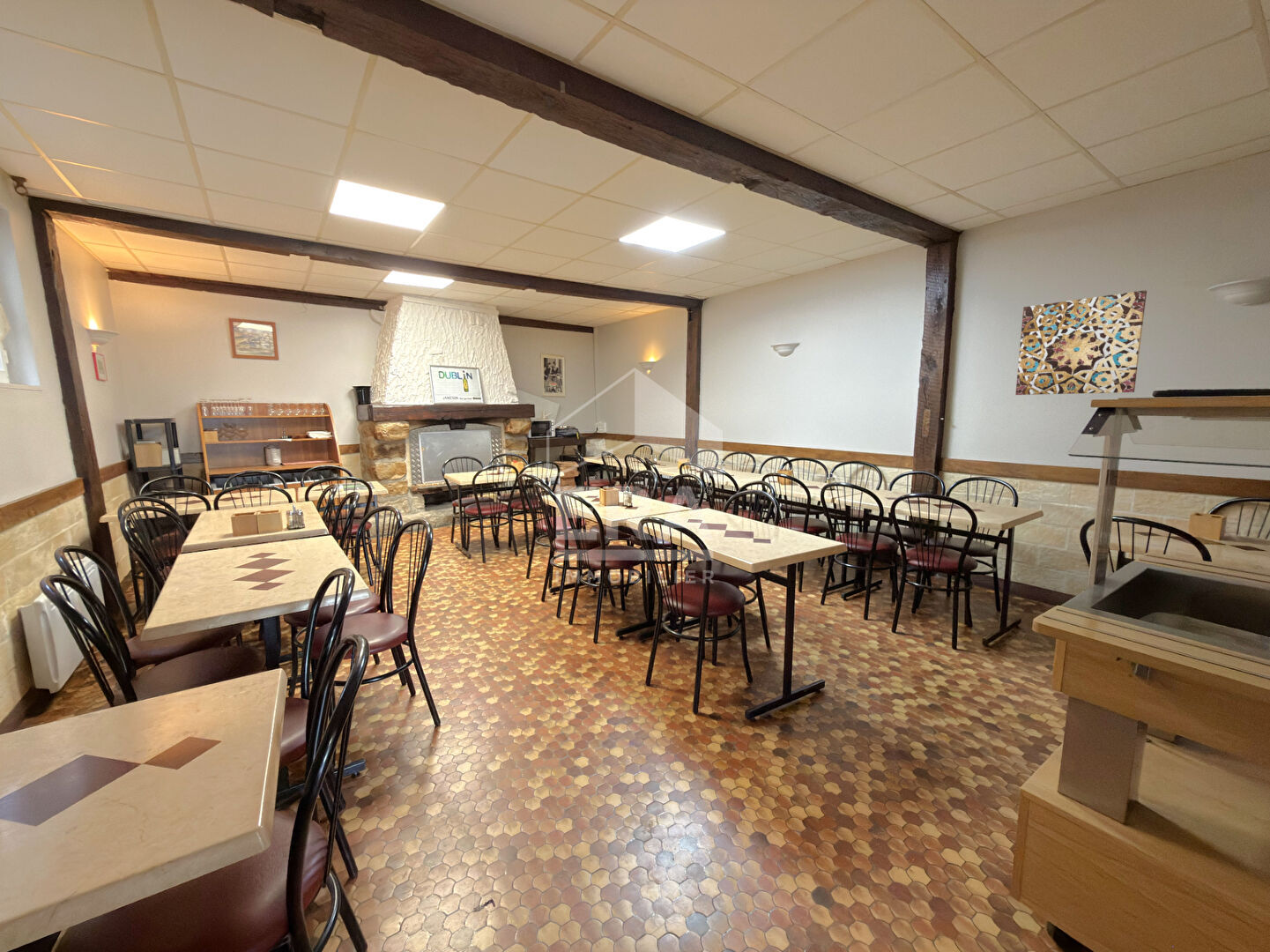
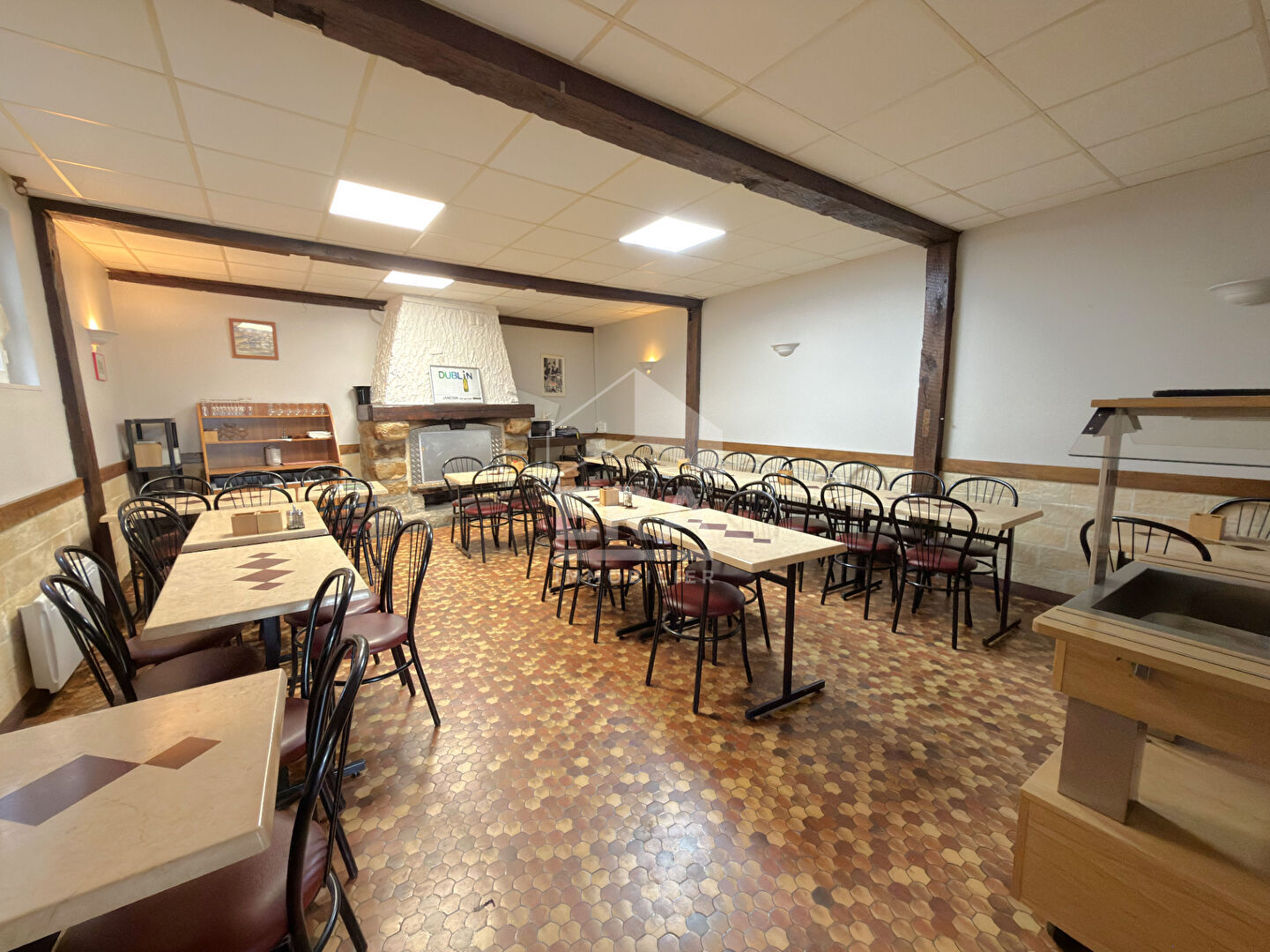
- wall art (1075, 346)
